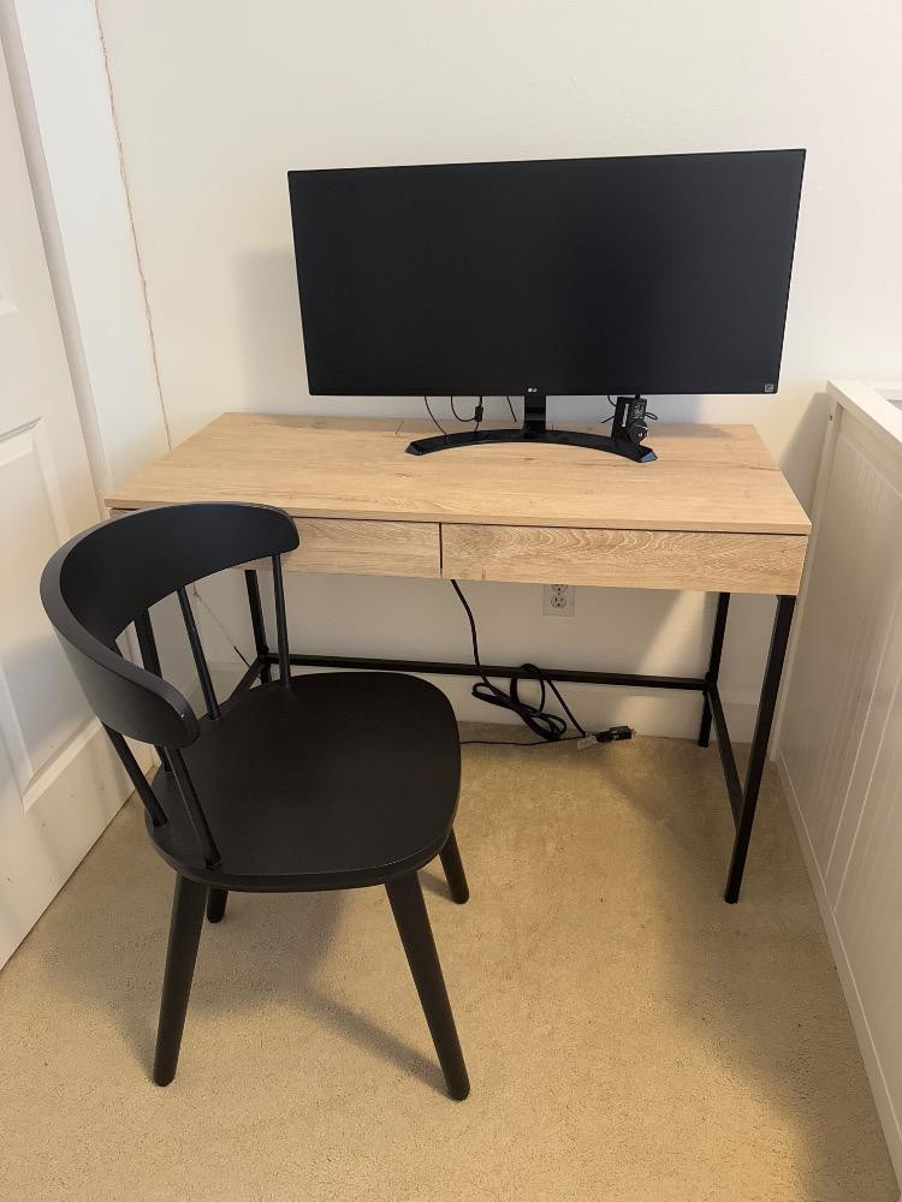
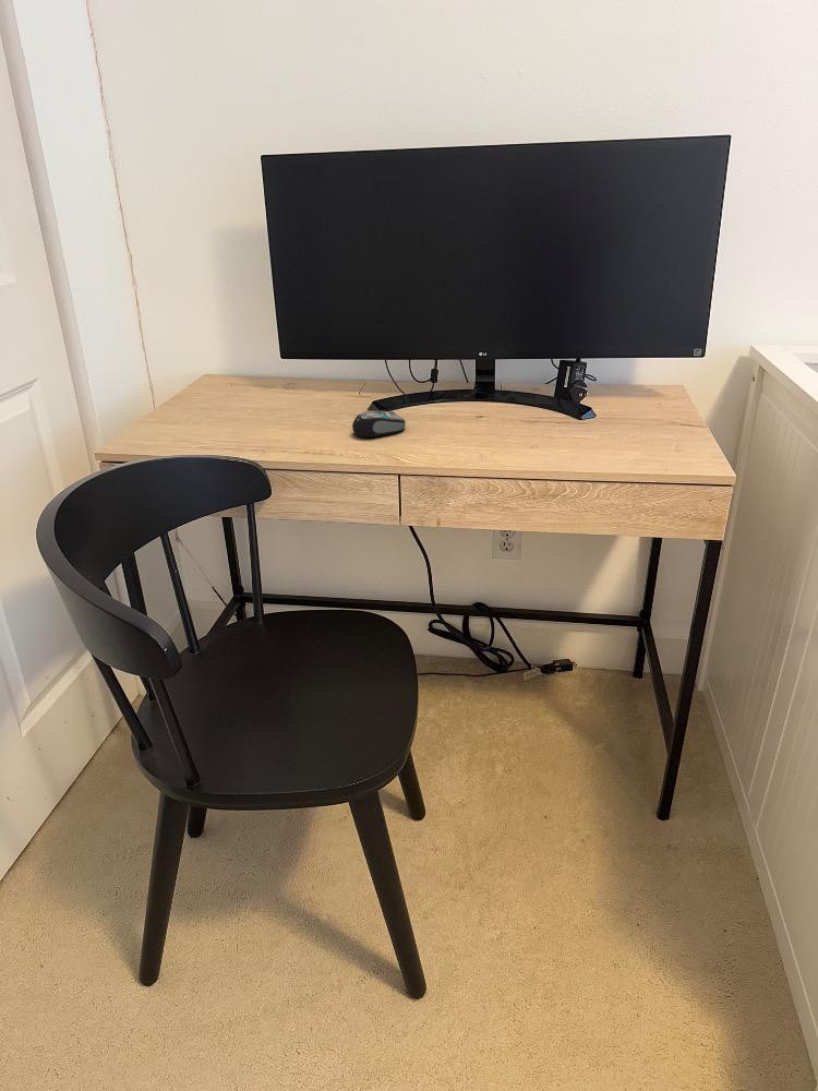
+ computer mouse (378, 420)
